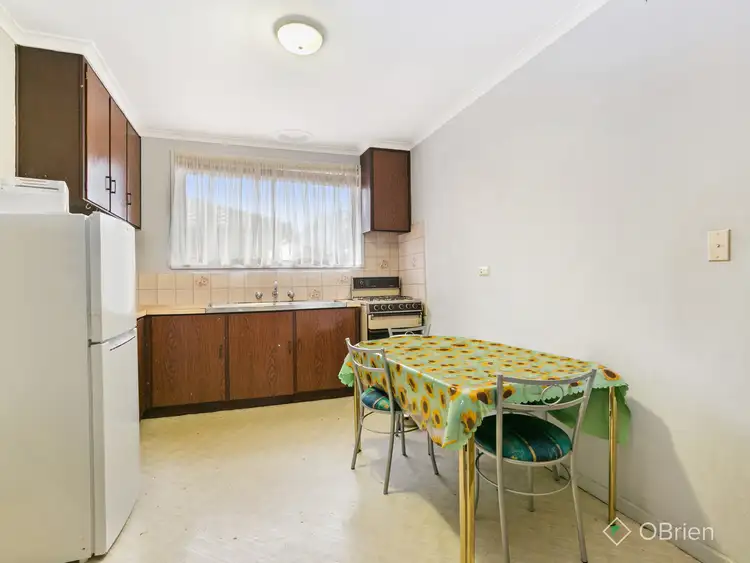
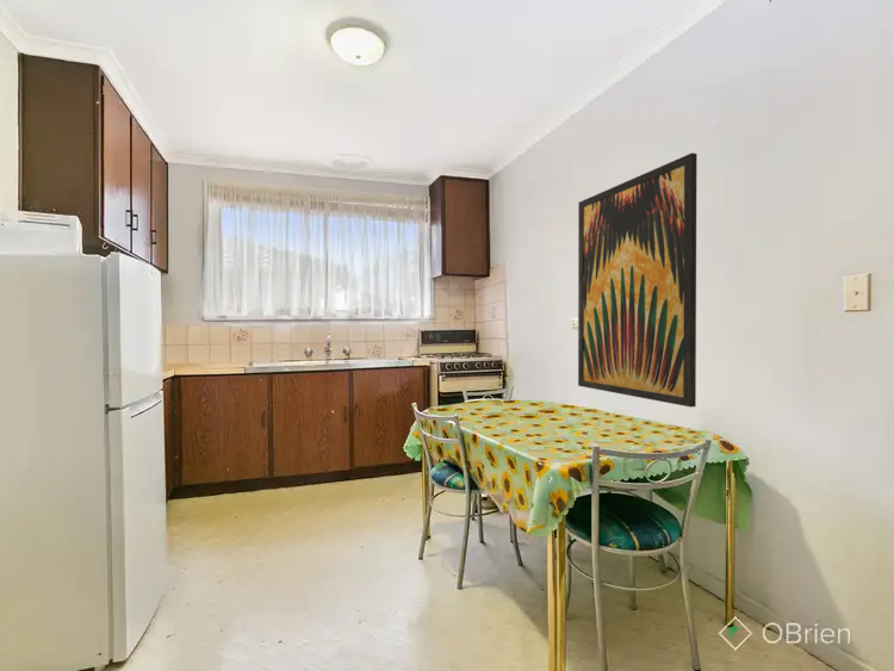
+ wall art (627, 288)
